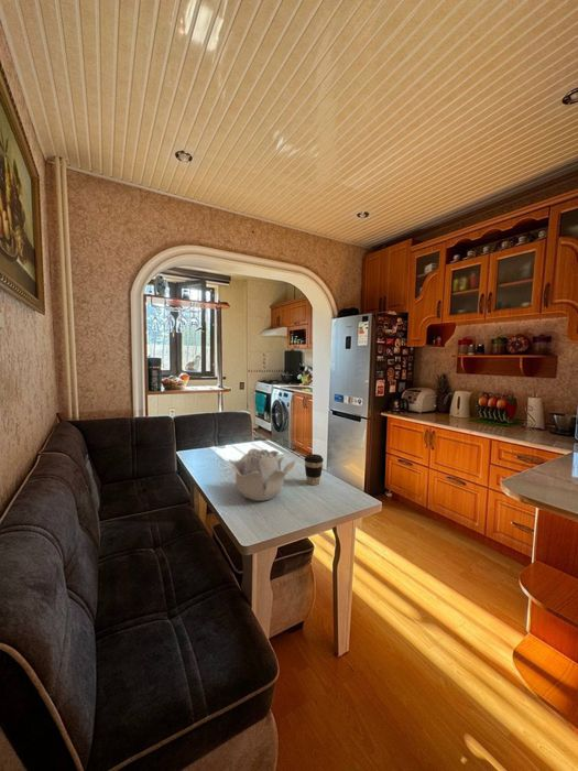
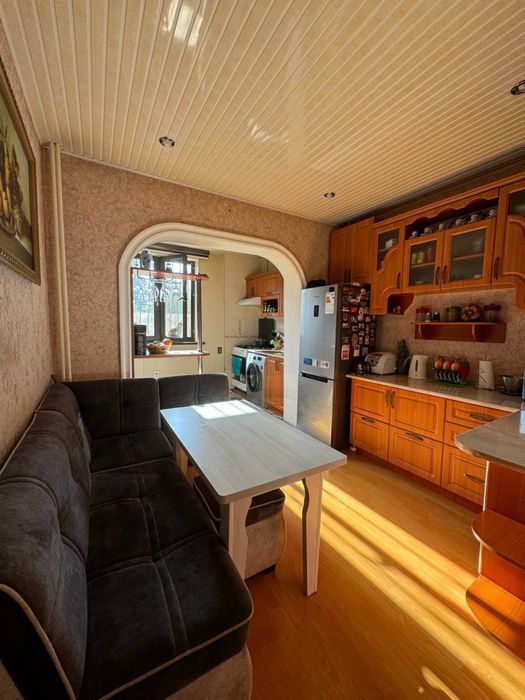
- decorative bowl (260, 474)
- coffee cup (313, 469)
